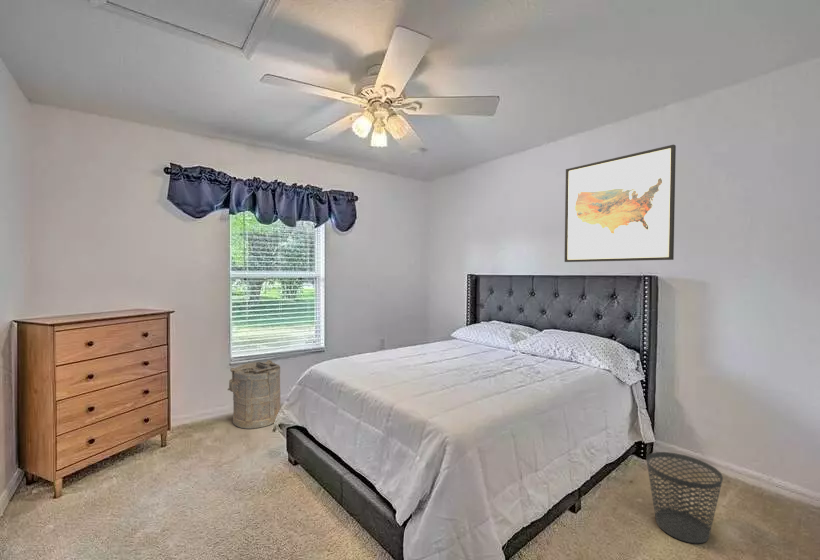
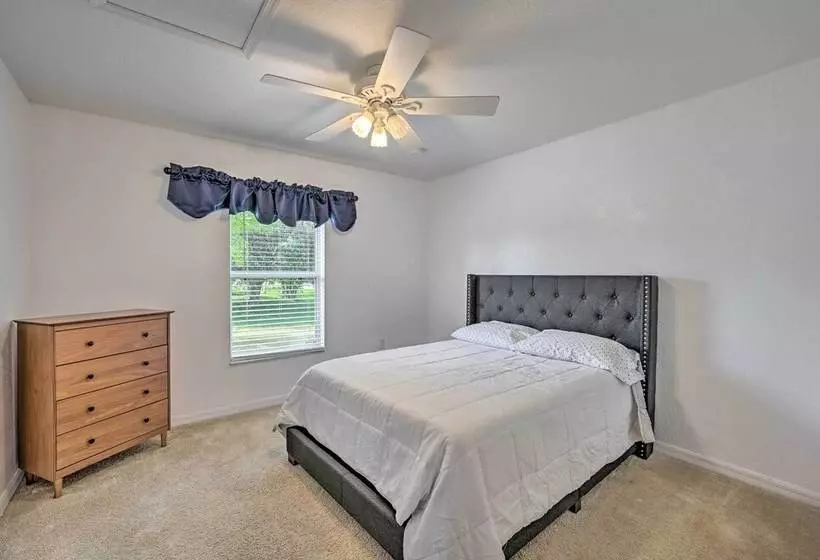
- wall art (614, 209)
- laundry hamper (254, 391)
- wastebasket (682, 497)
